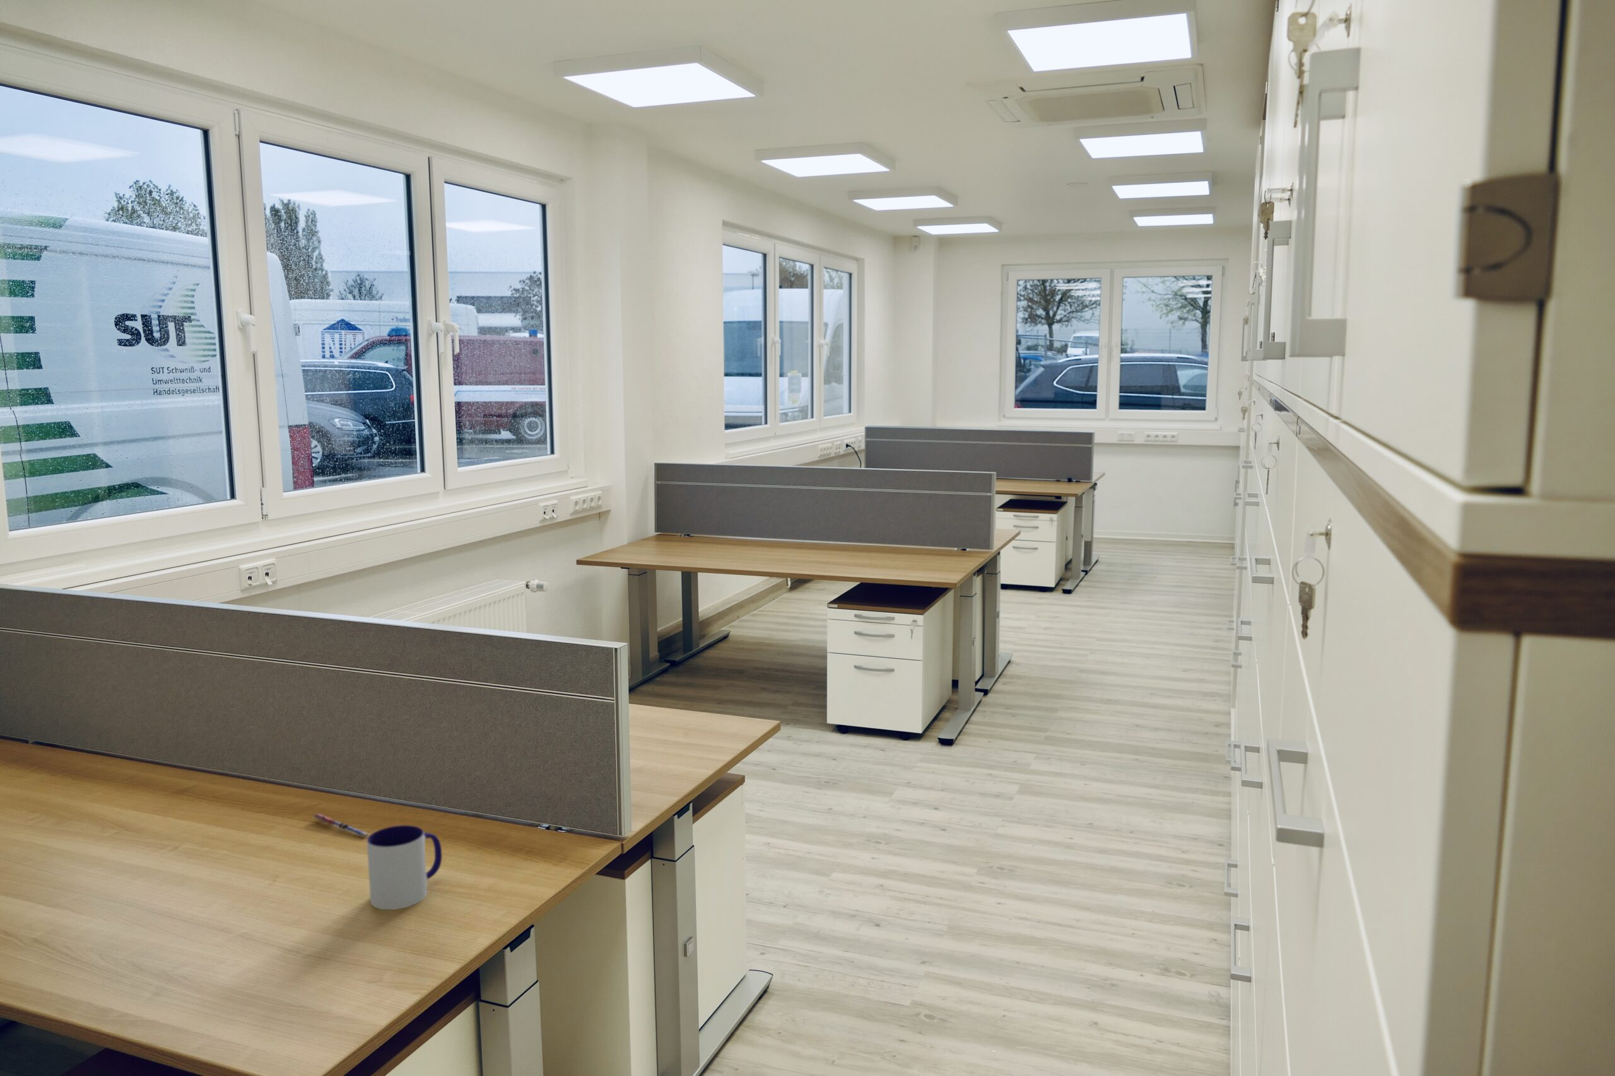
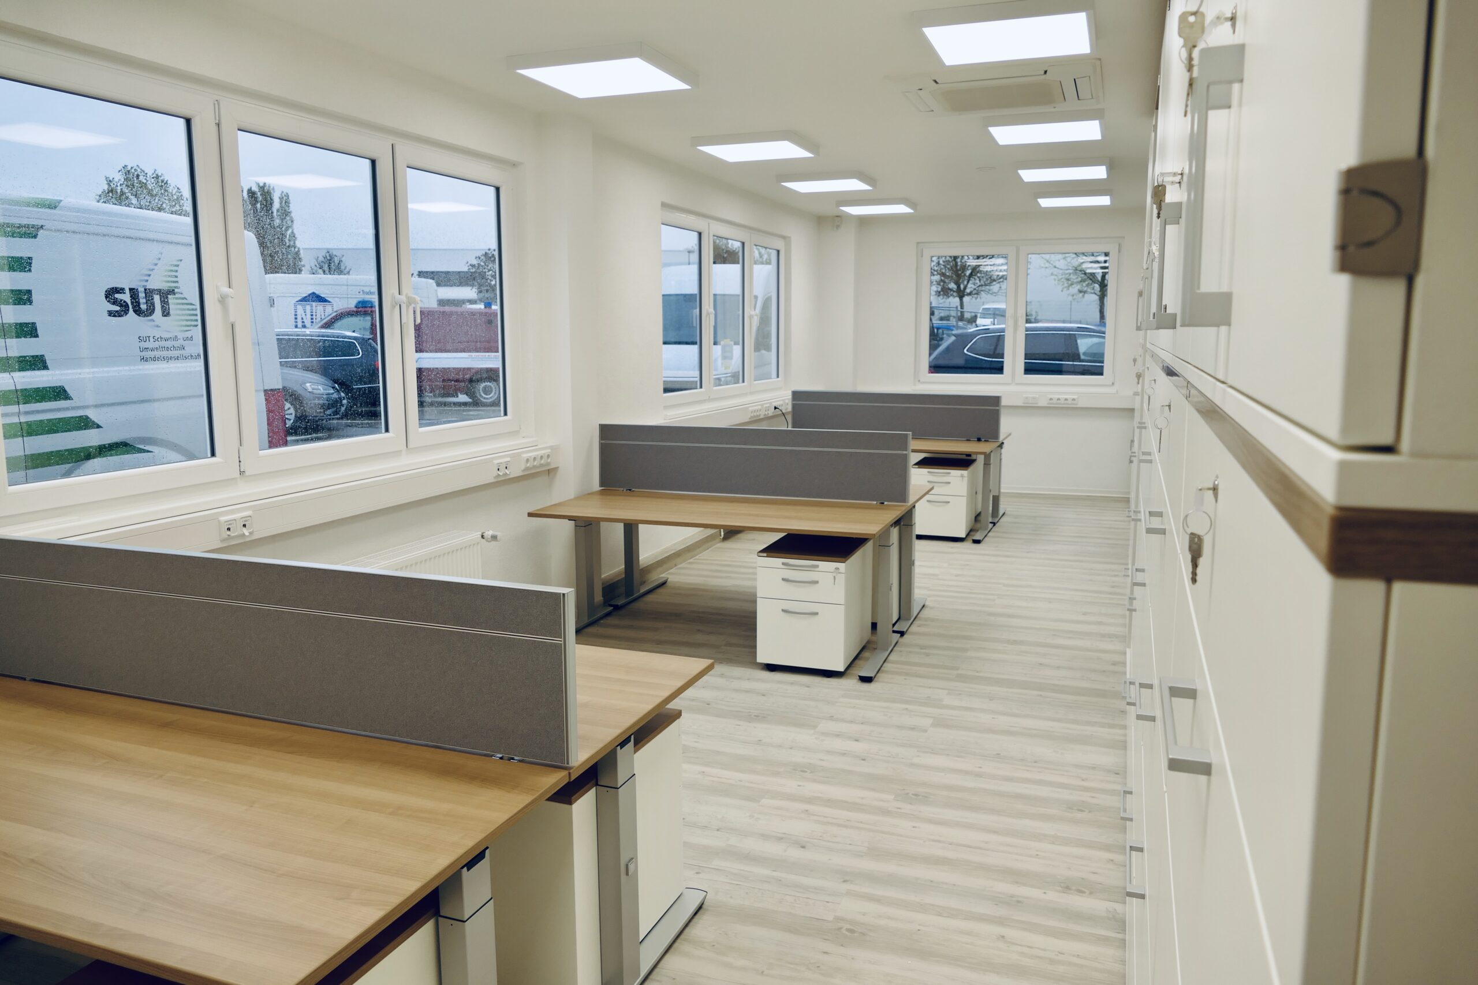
- mug (407, 863)
- pen (340, 824)
